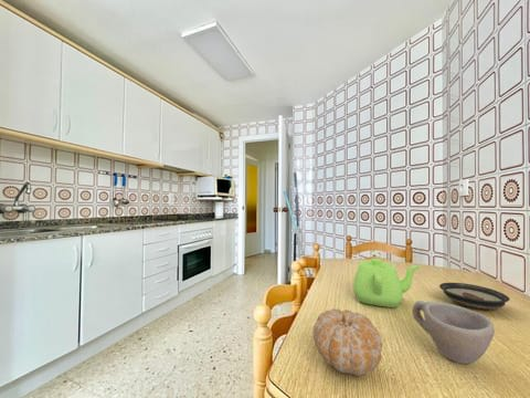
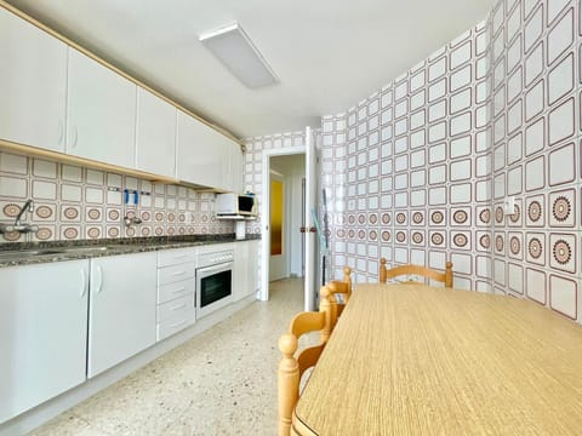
- fruit (346, 341)
- teapot (385, 280)
- saucer (471, 296)
- cup (446, 331)
